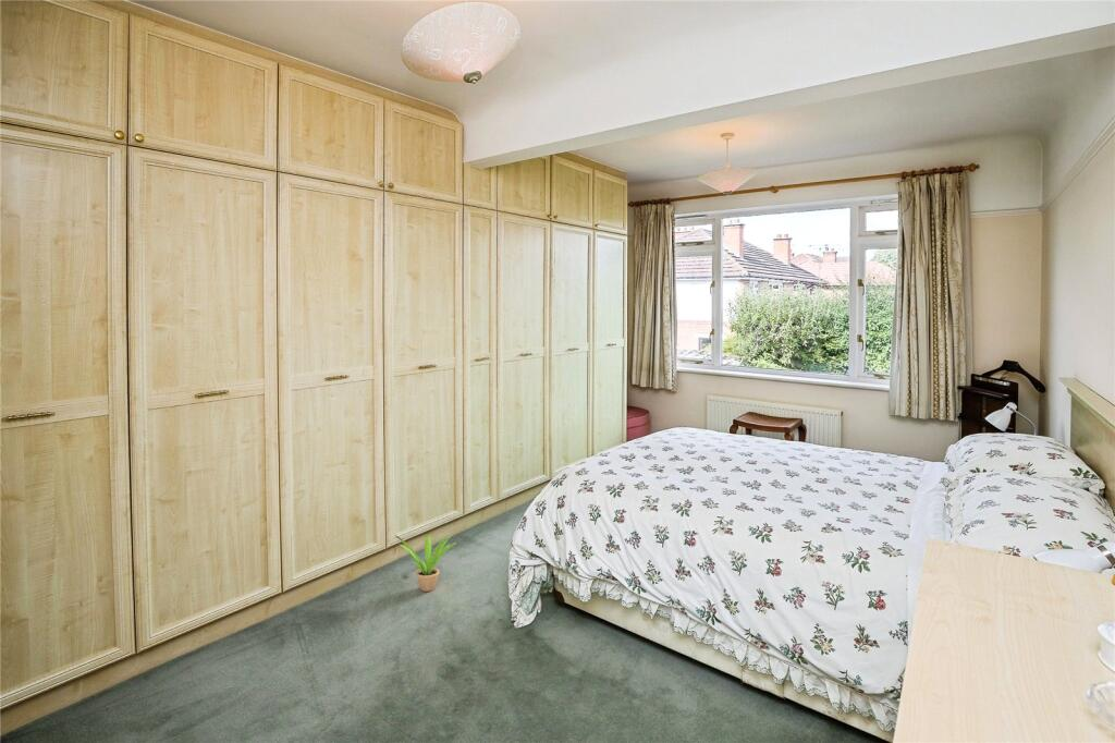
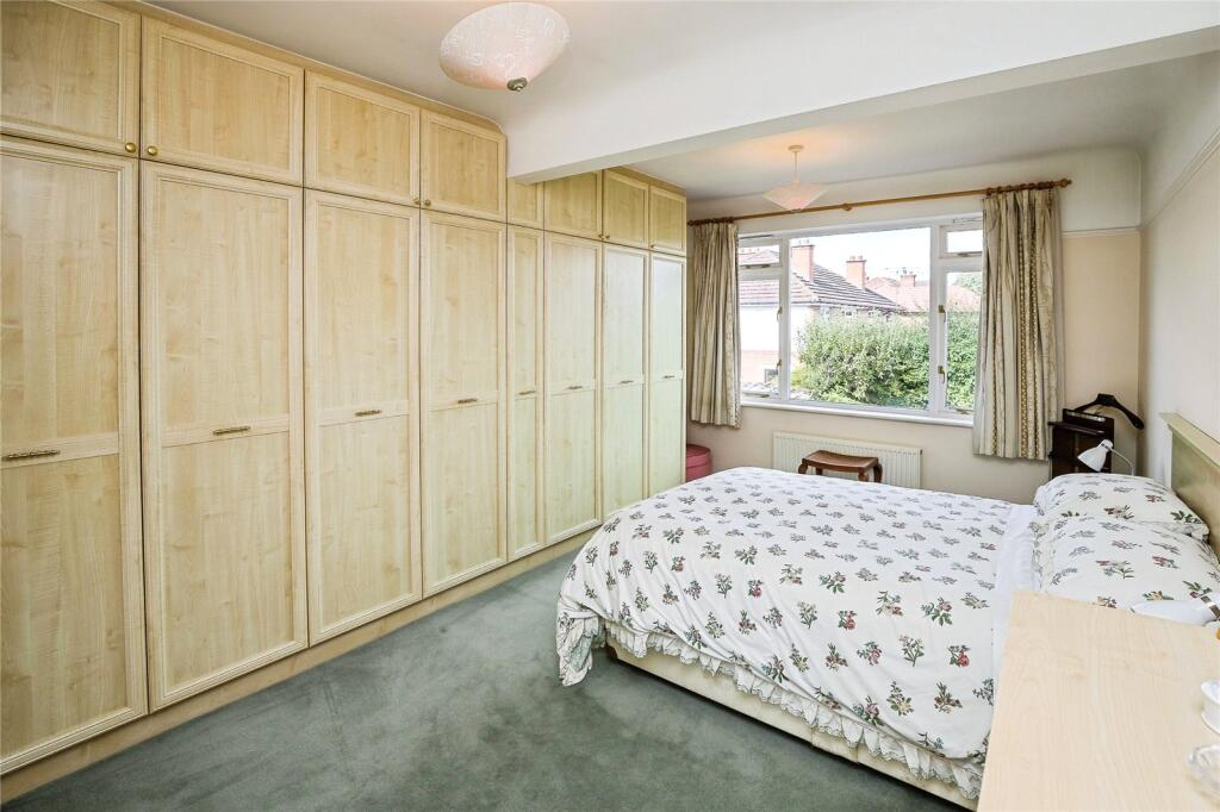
- potted plant (426, 558)
